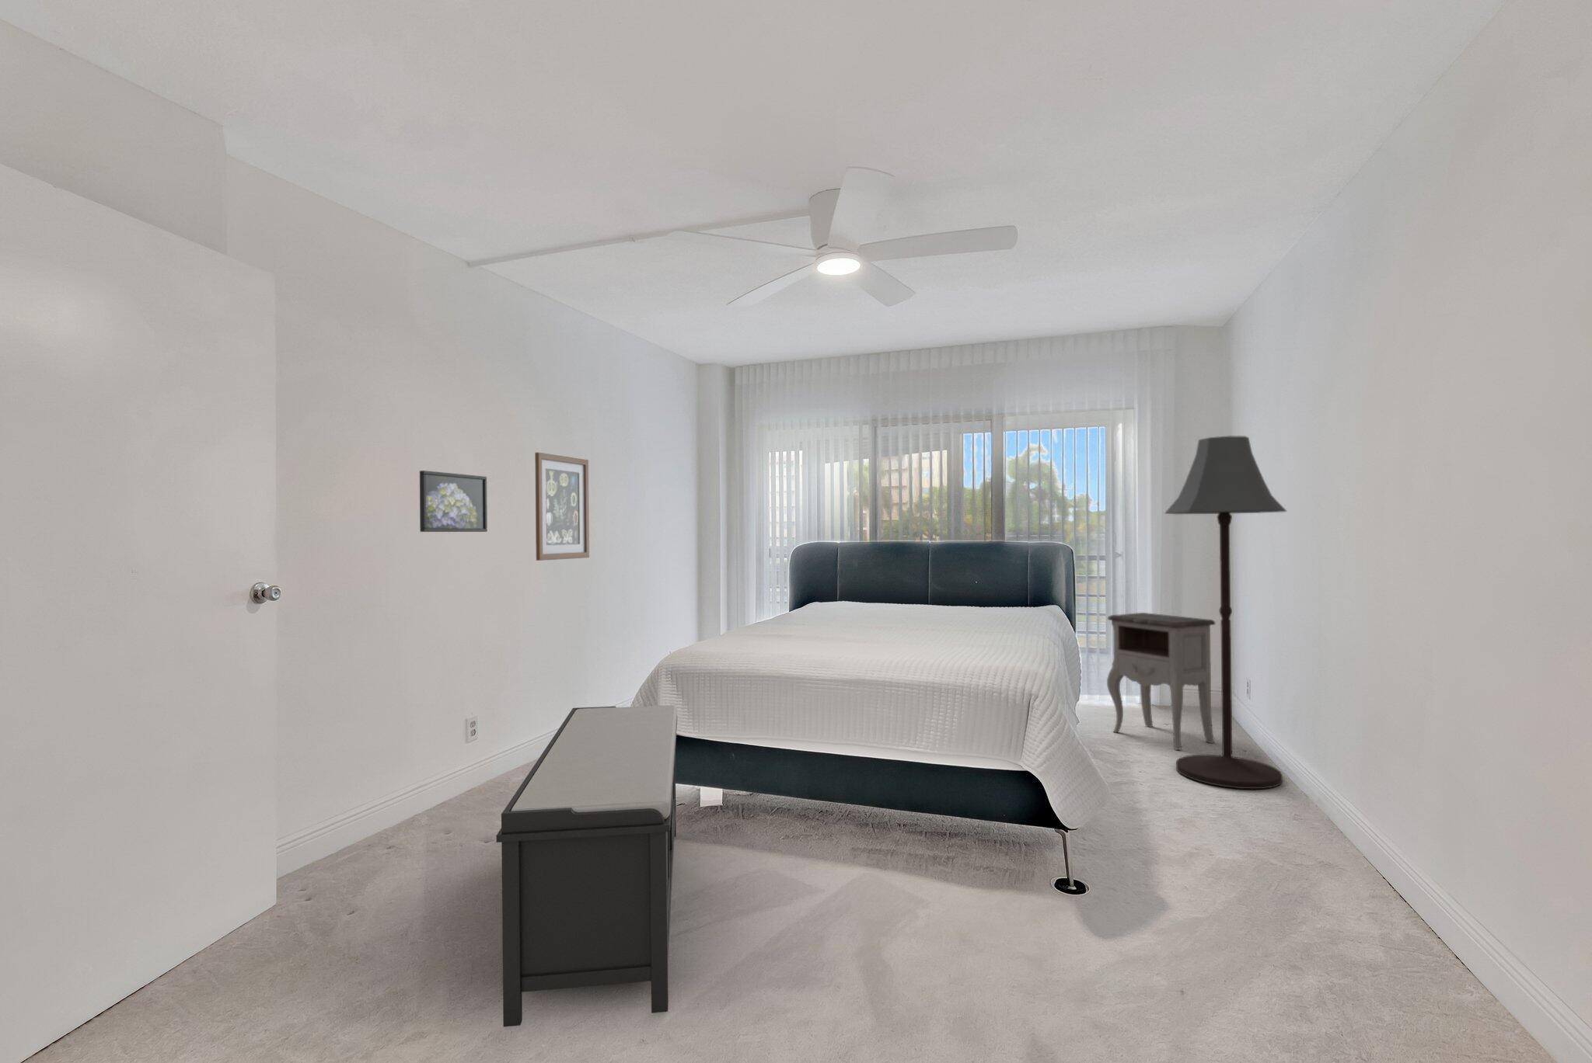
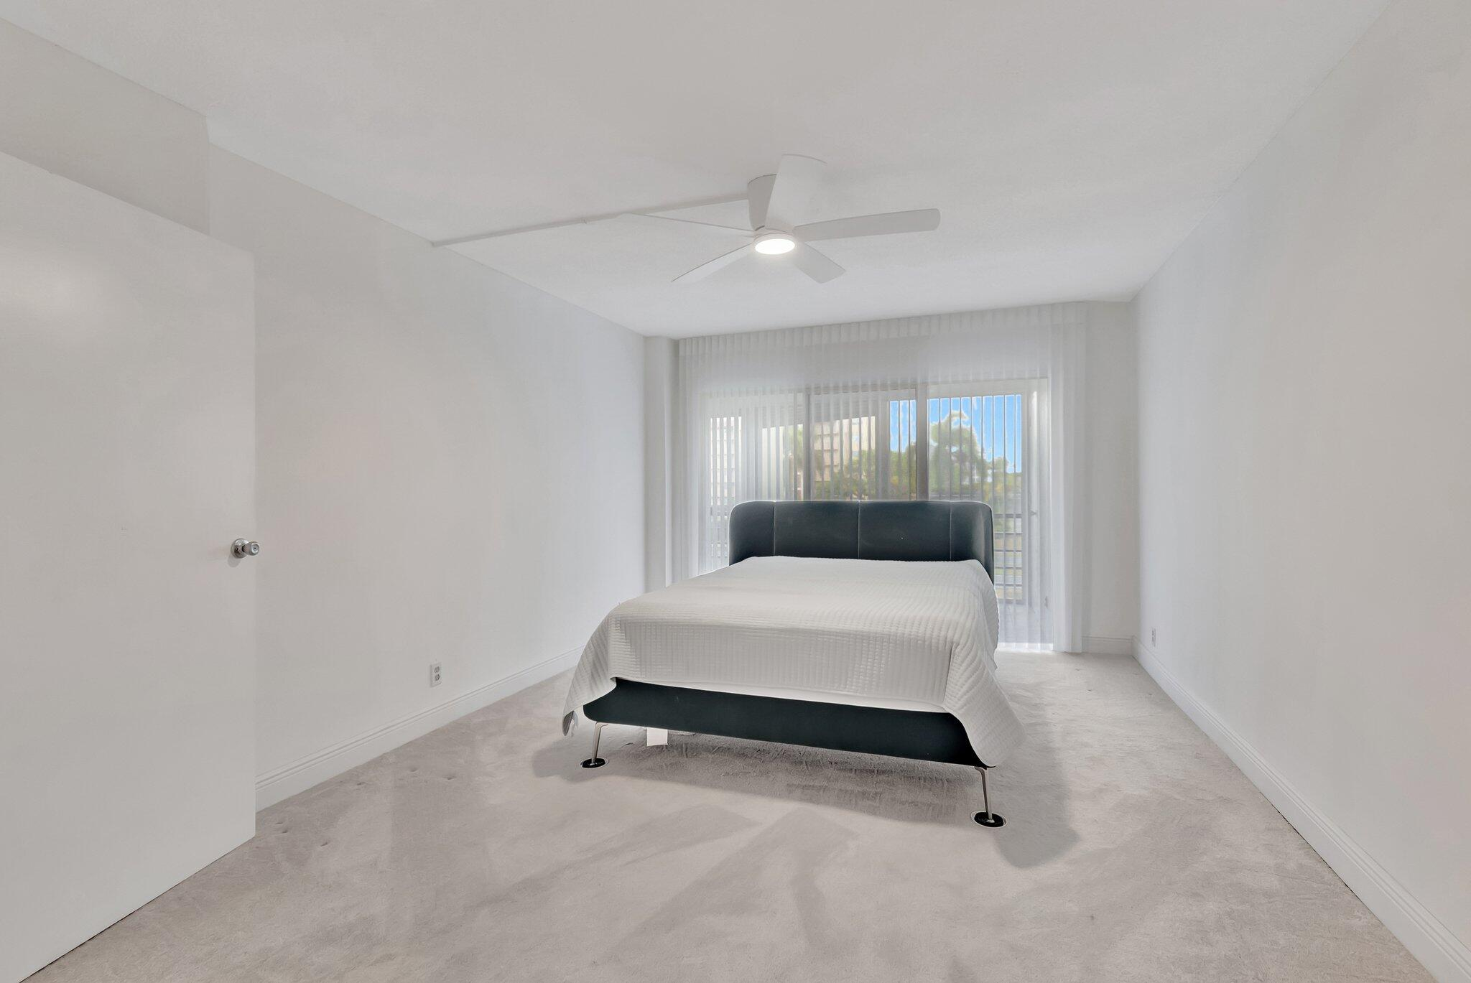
- bench (609, 826)
- floor lamp (1225, 606)
- wall art (564, 507)
- nightstand (1159, 677)
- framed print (455, 502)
